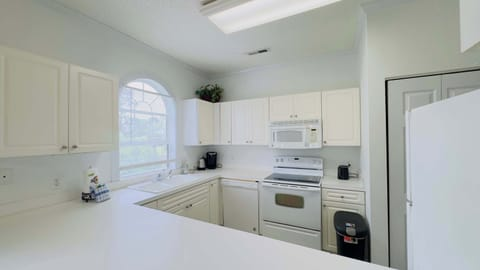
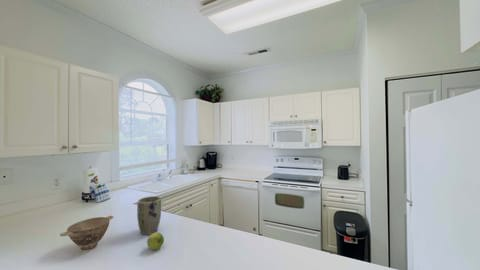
+ bowl (89, 234)
+ apple (155, 240)
+ plant pot (149, 215)
